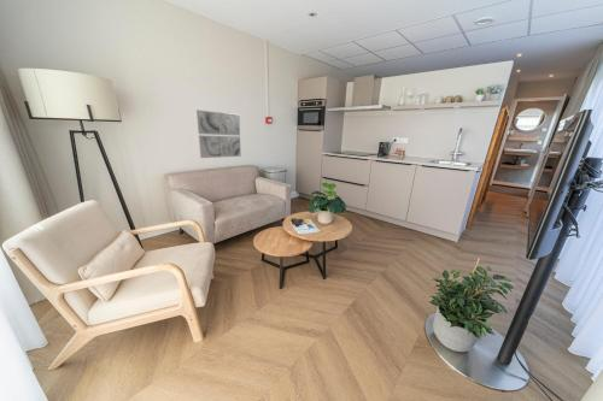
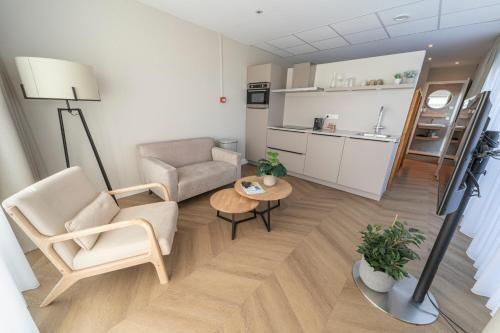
- wall art (221, 134)
